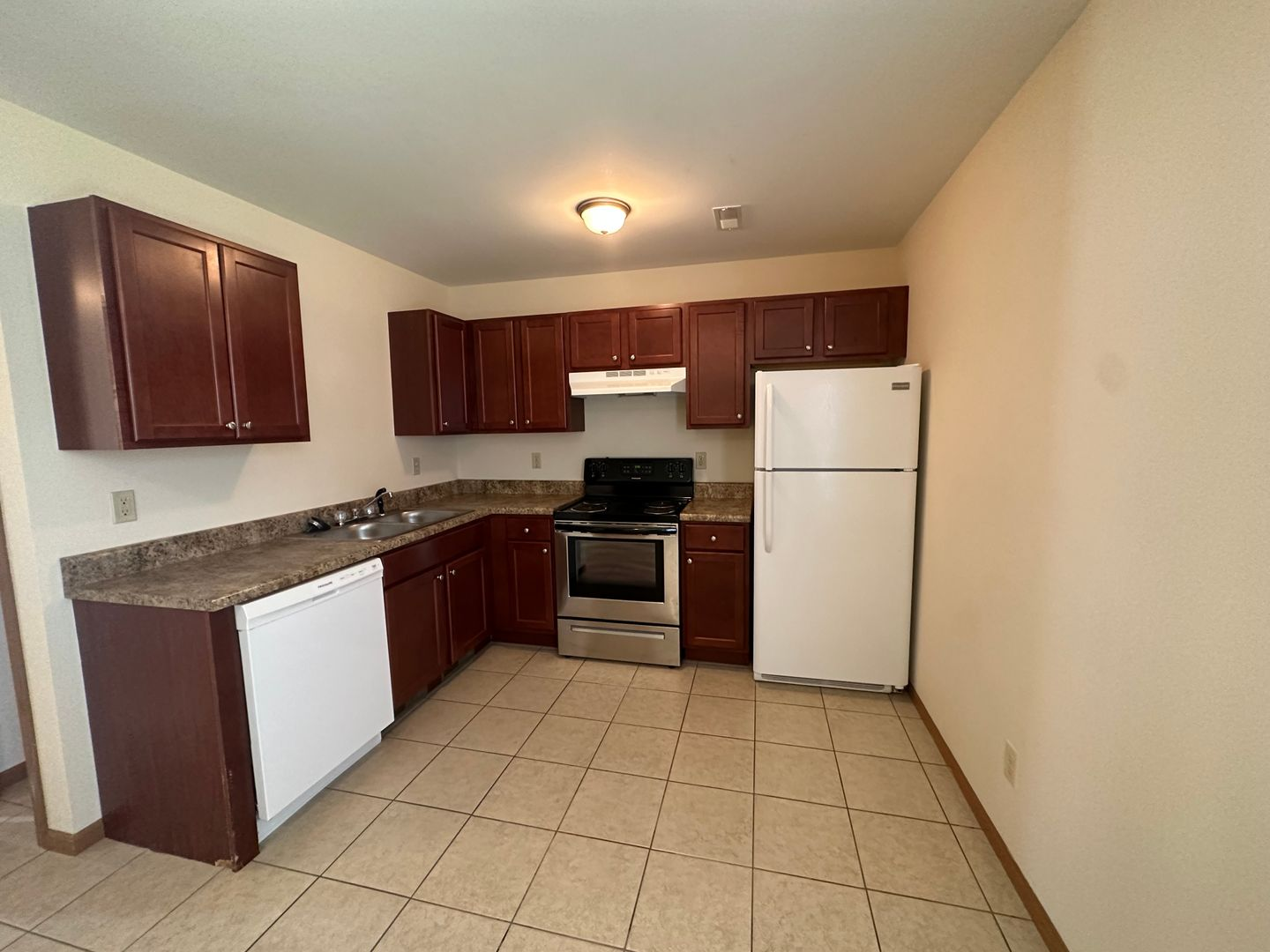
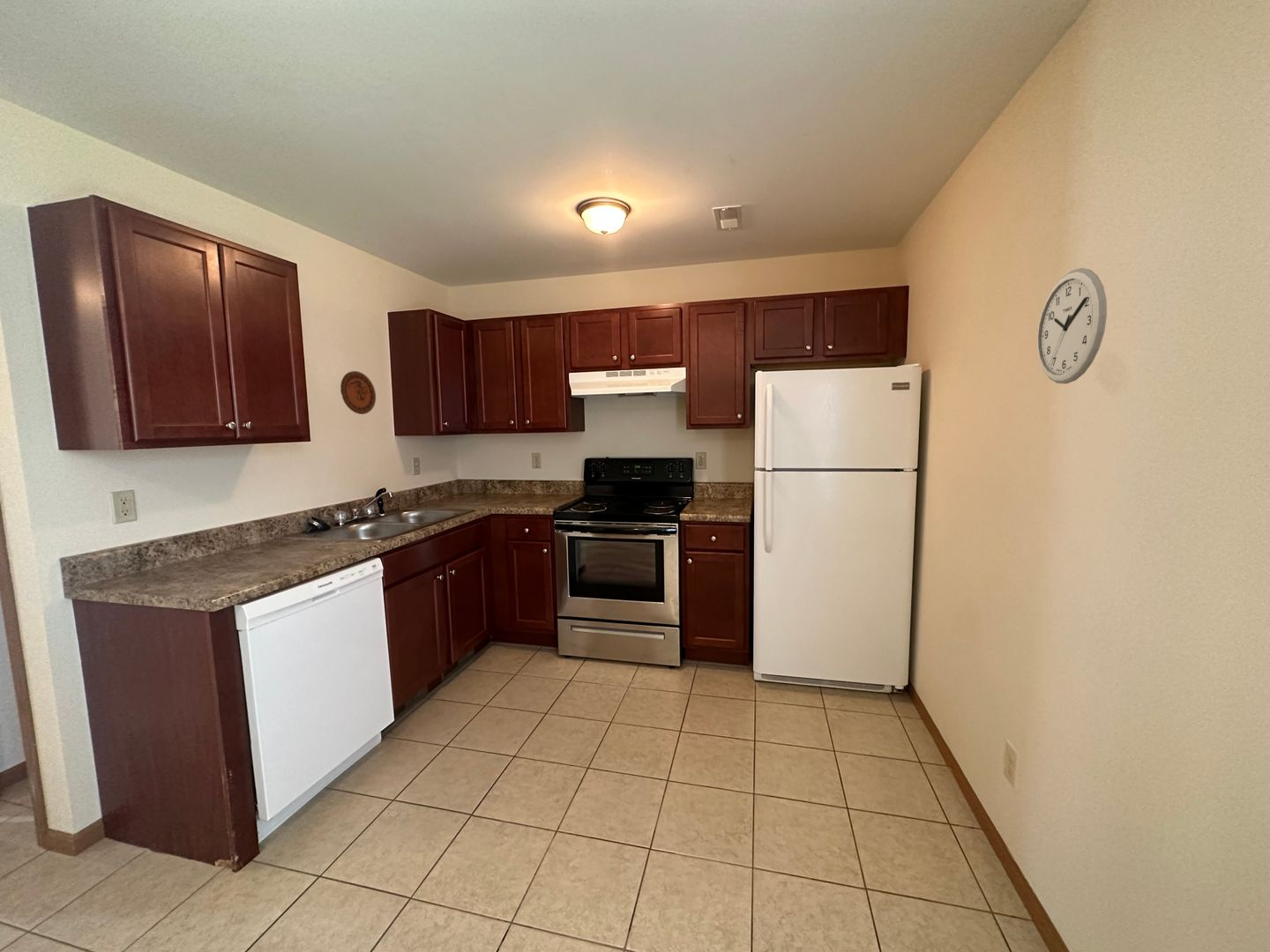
+ decorative plate (358, 392)
+ wall clock (1066, 328)
